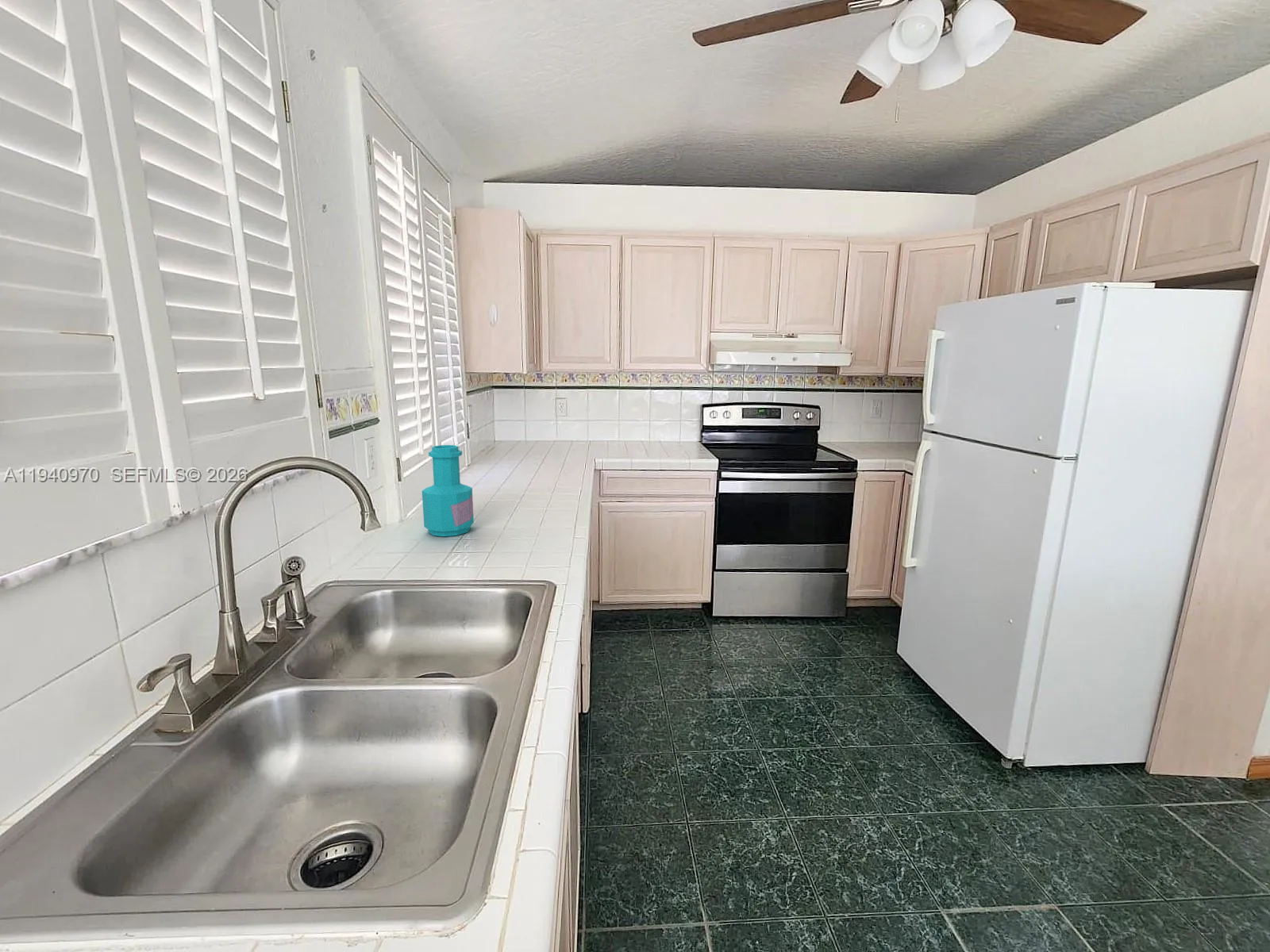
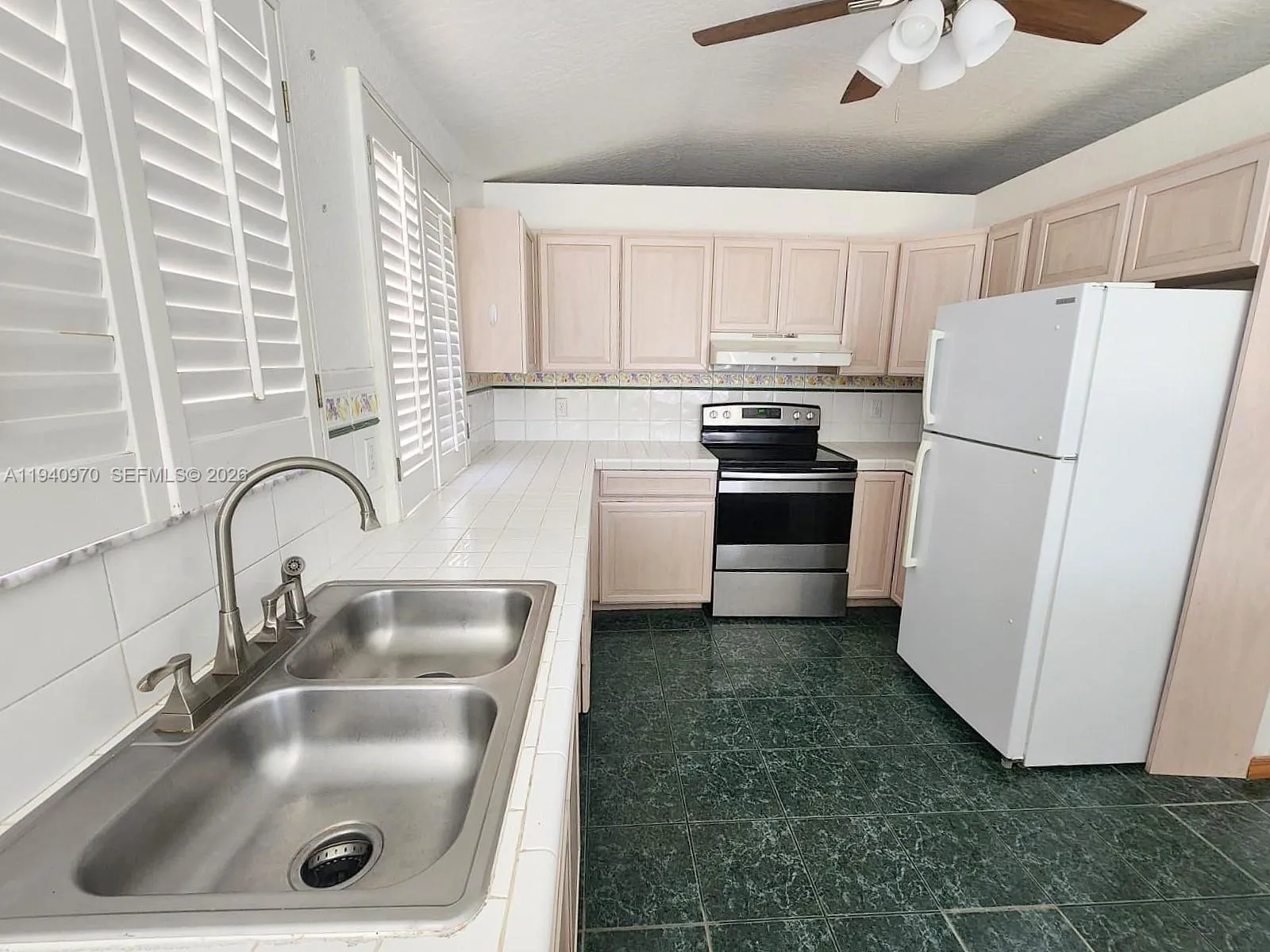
- bottle (447, 489)
